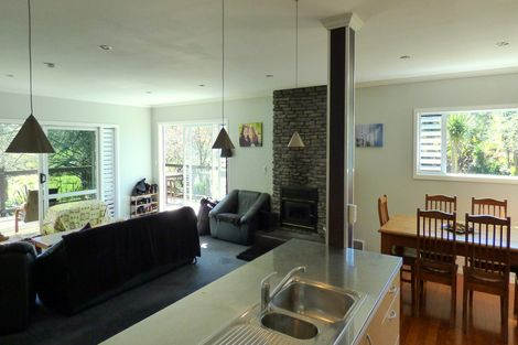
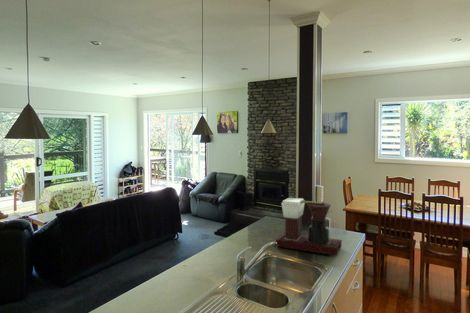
+ coffee maker (310, 226)
